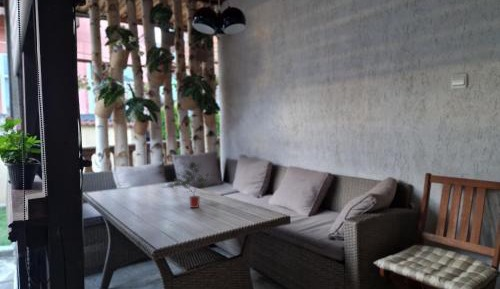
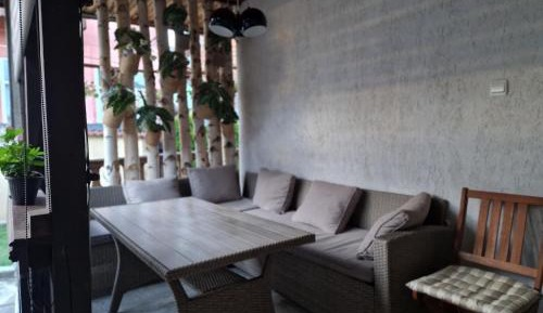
- potted plant (188, 183)
